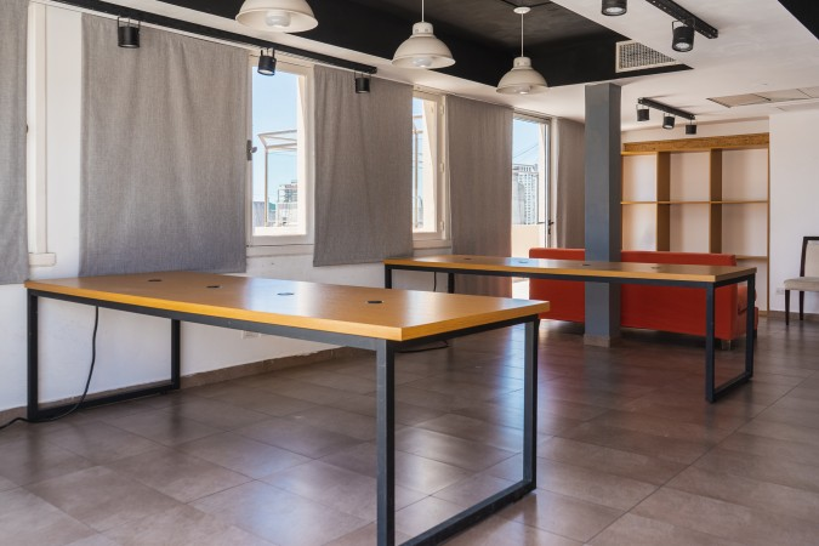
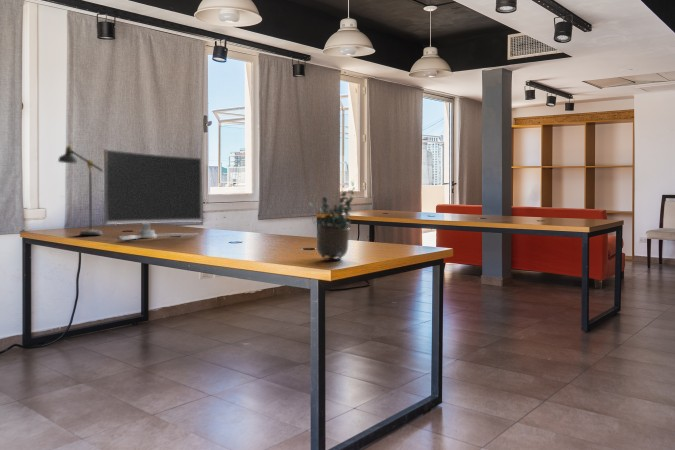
+ desk lamp (89, 187)
+ potted plant (337, 218)
+ computer monitor (152, 196)
